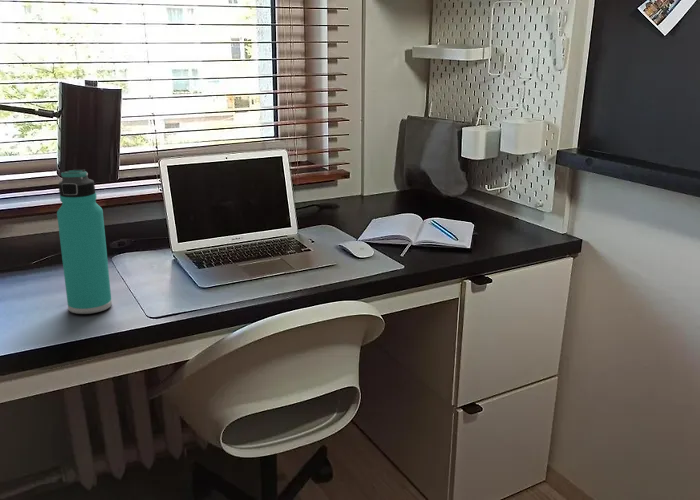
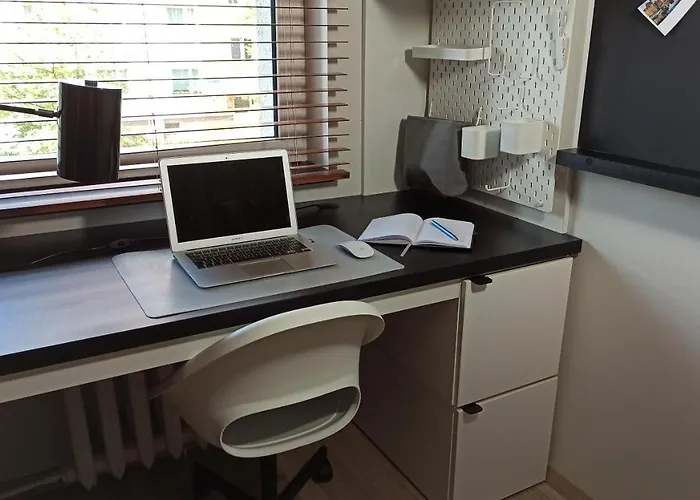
- thermos bottle (83, 240)
